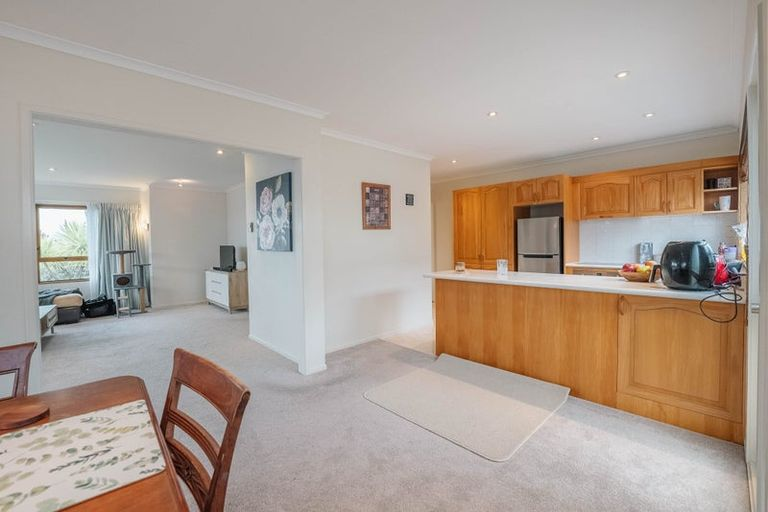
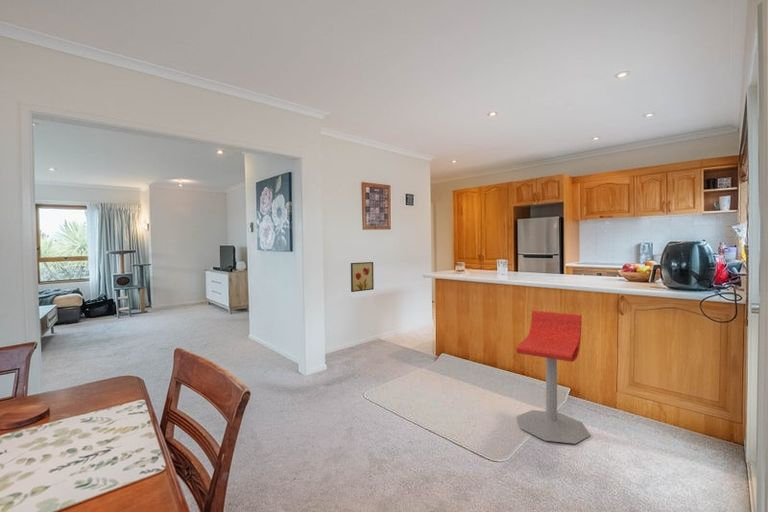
+ stool (550, 373)
+ wall art (362, 276)
